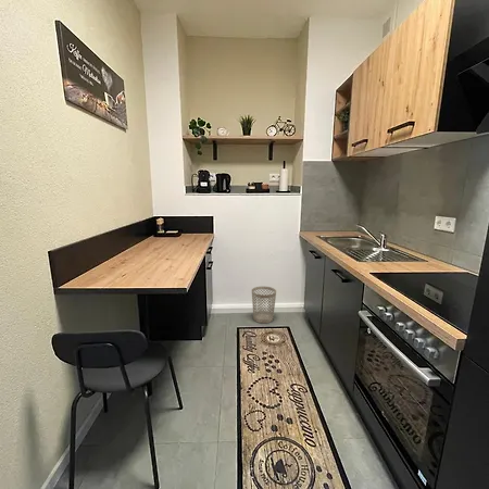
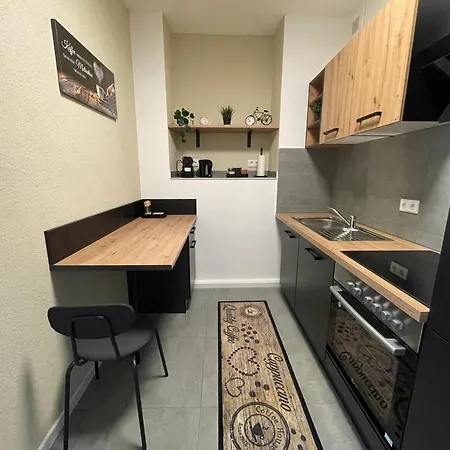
- wastebasket (263, 304)
